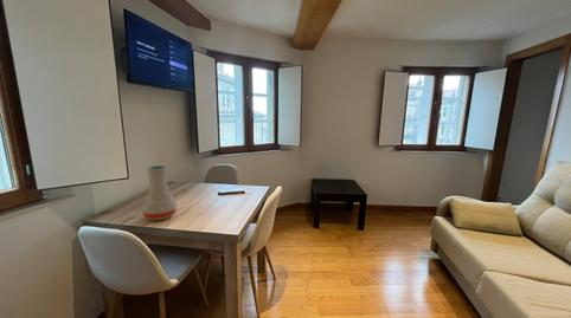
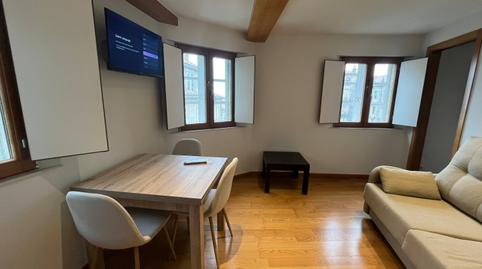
- vase (159, 192)
